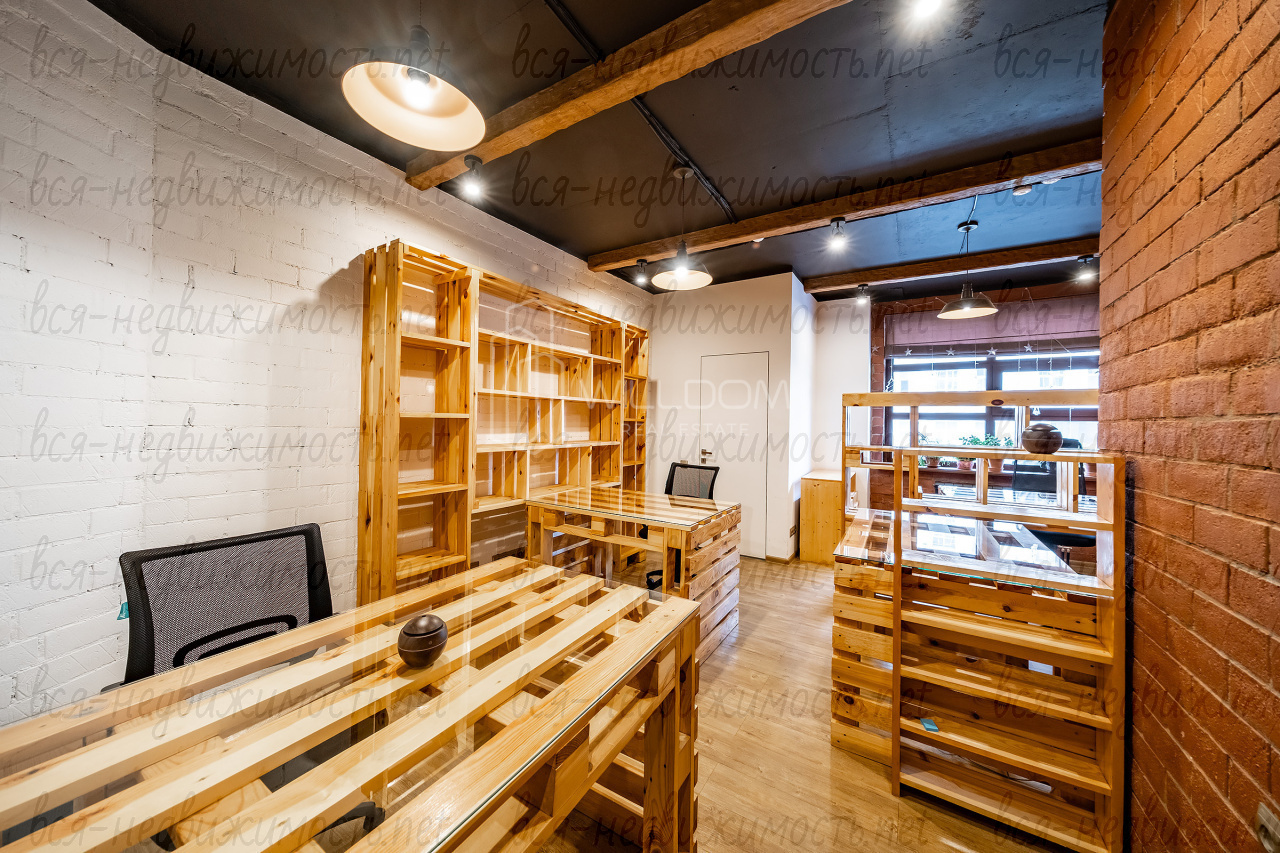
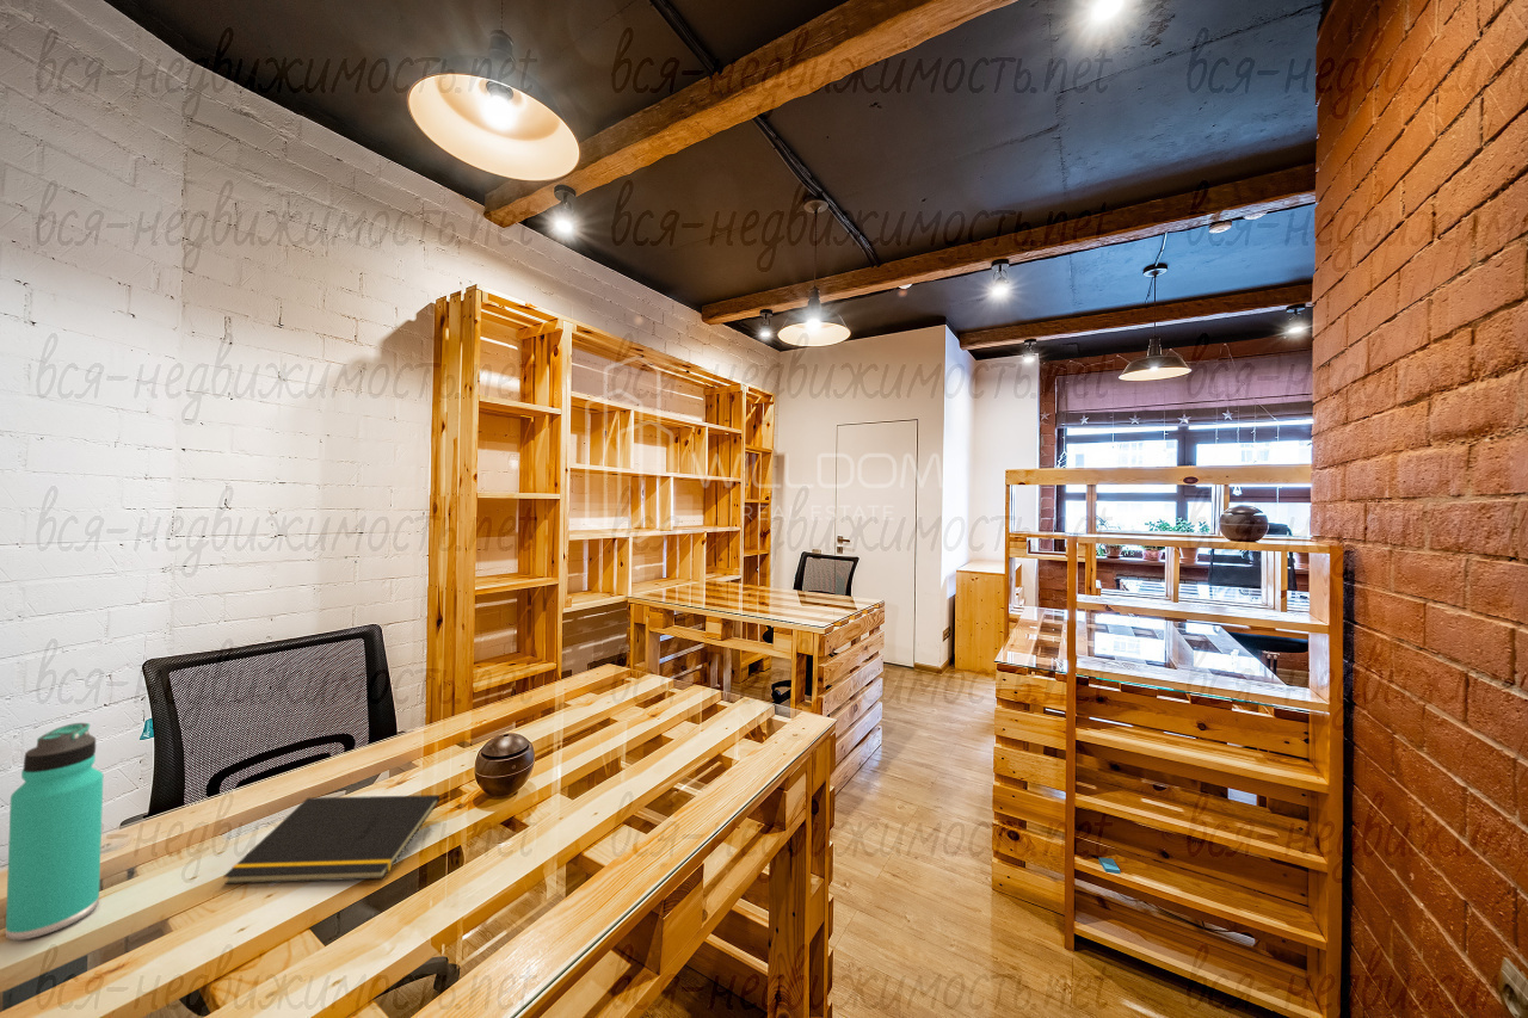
+ thermos bottle (57, 823)
+ notepad (341, 834)
